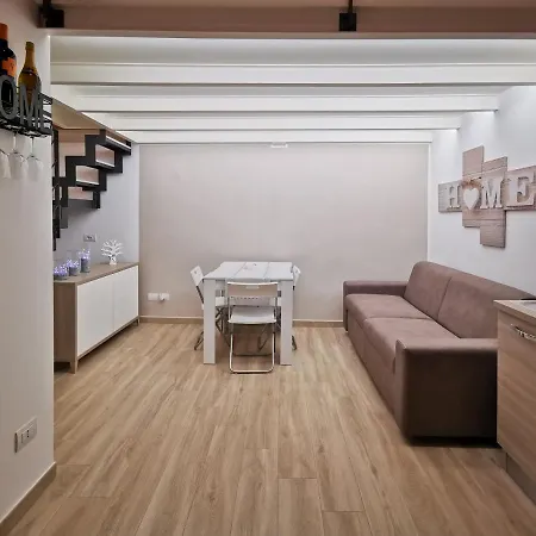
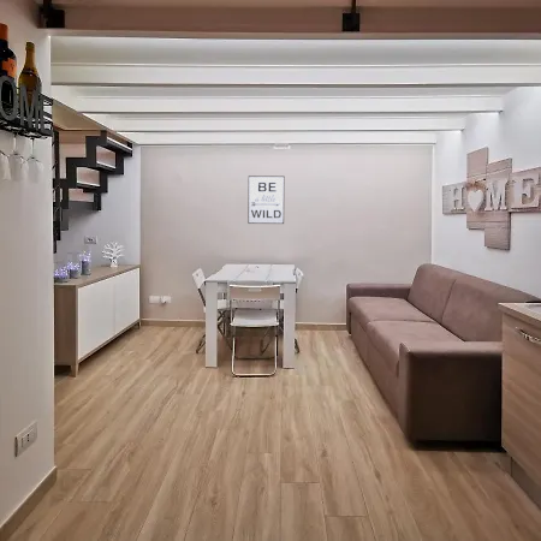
+ wall art (266, 200)
